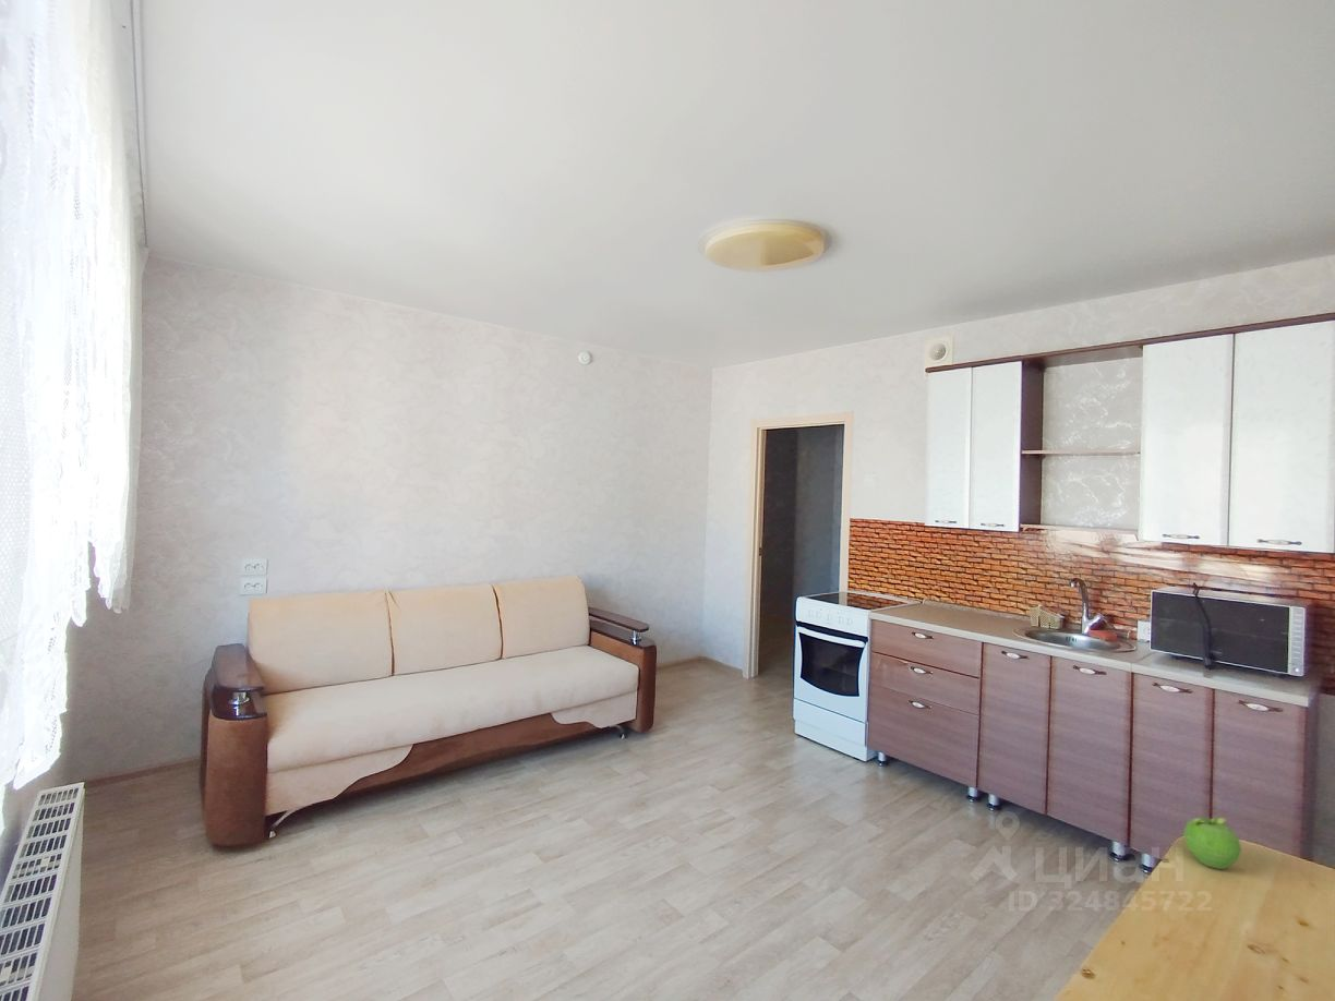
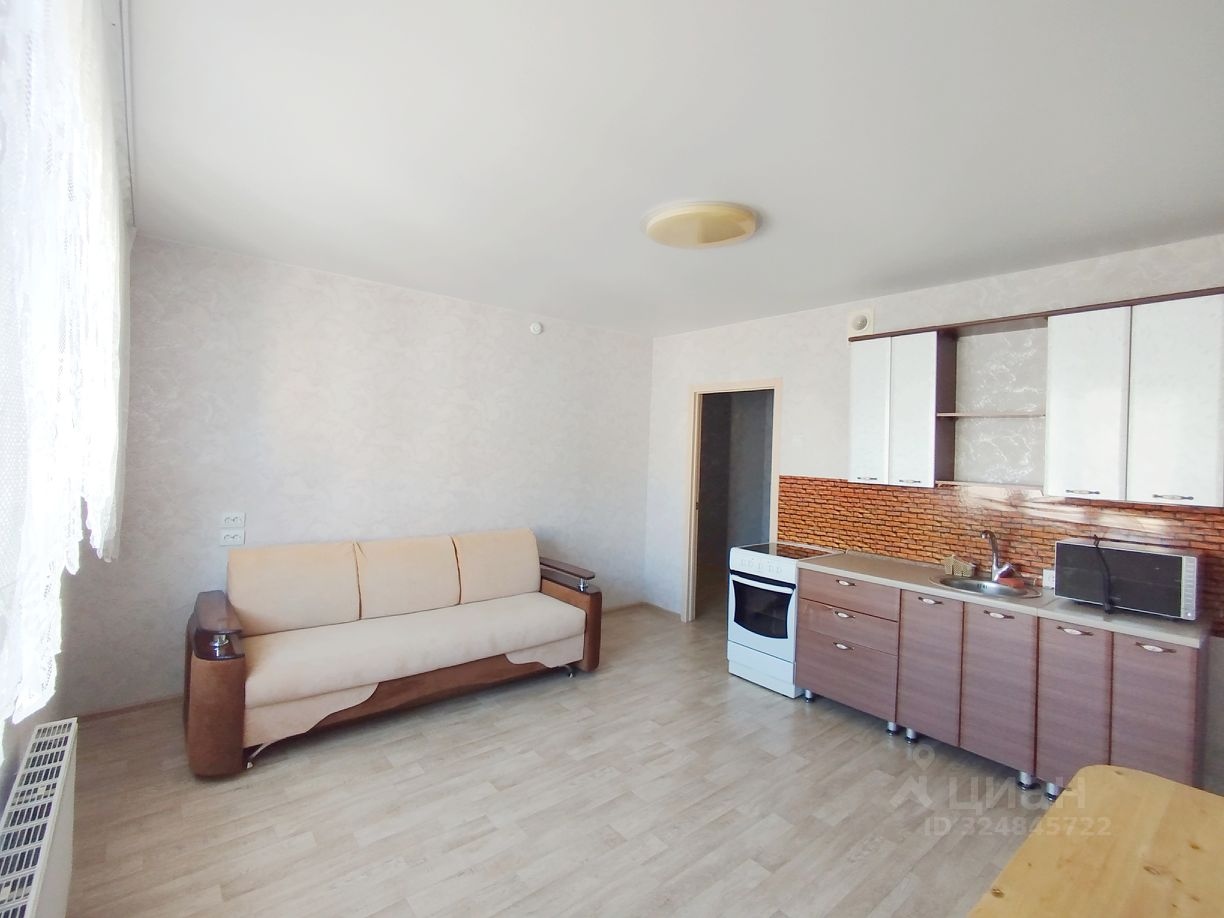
- fruit (1212, 840)
